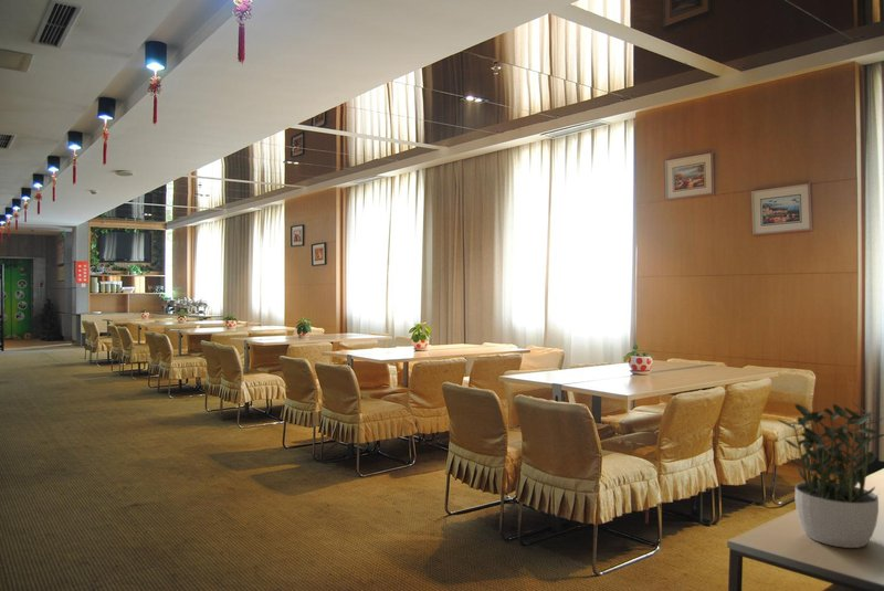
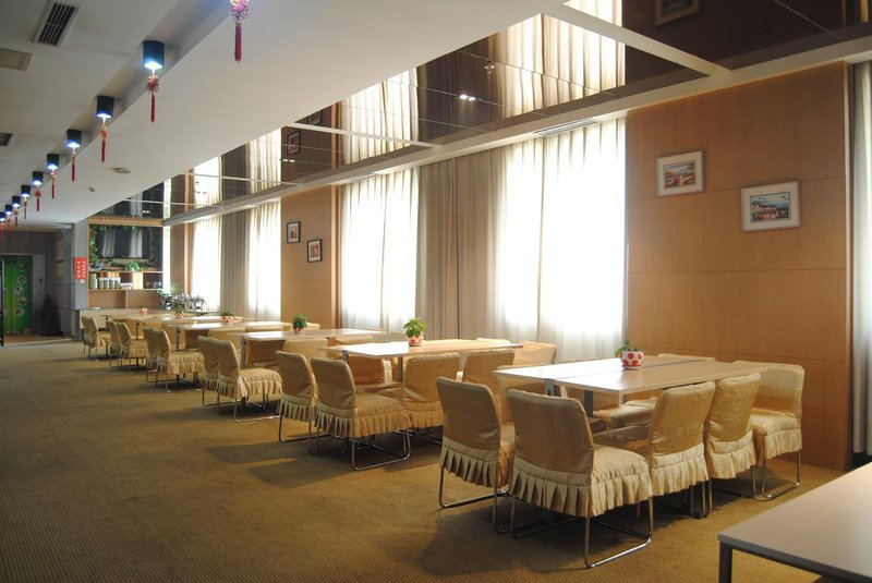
- potted plant (833, 468)
